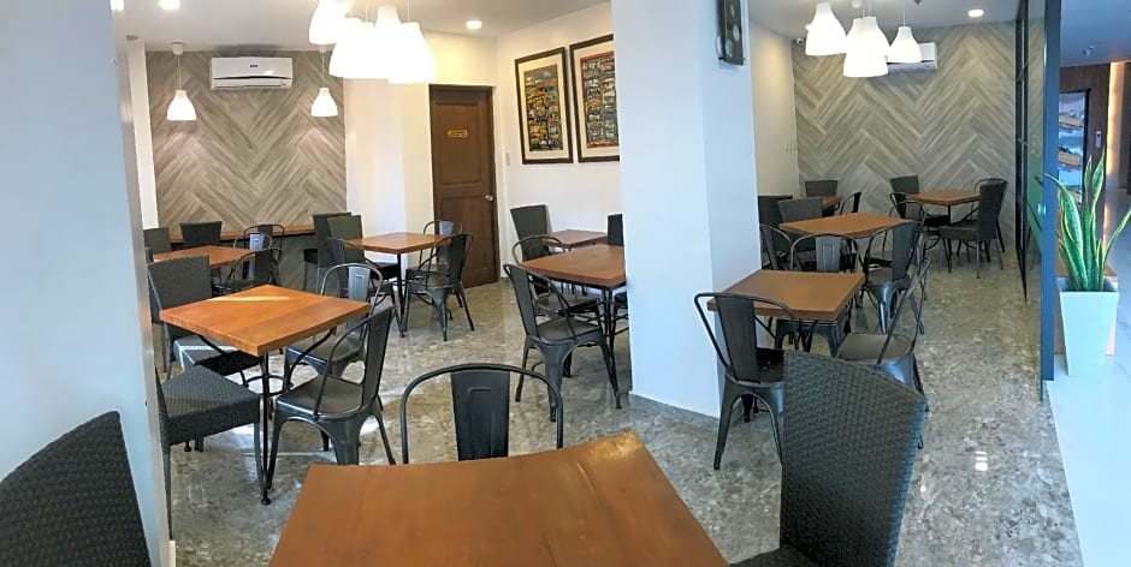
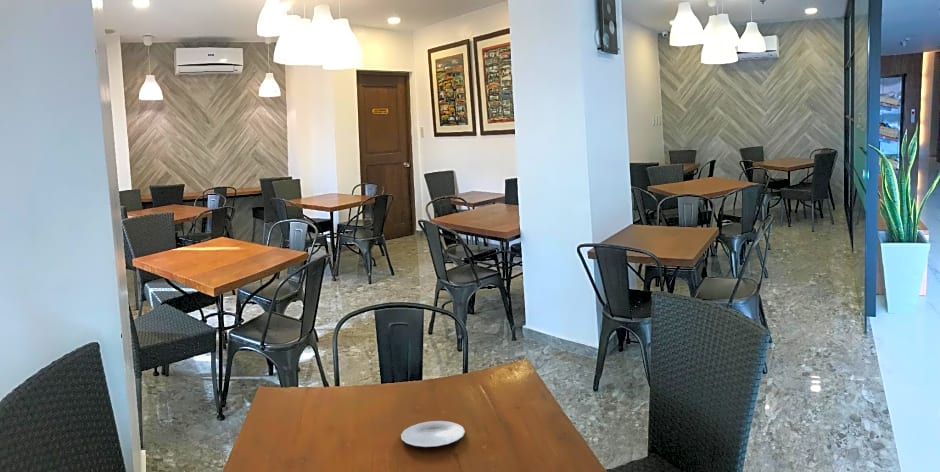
+ plate (430, 421)
